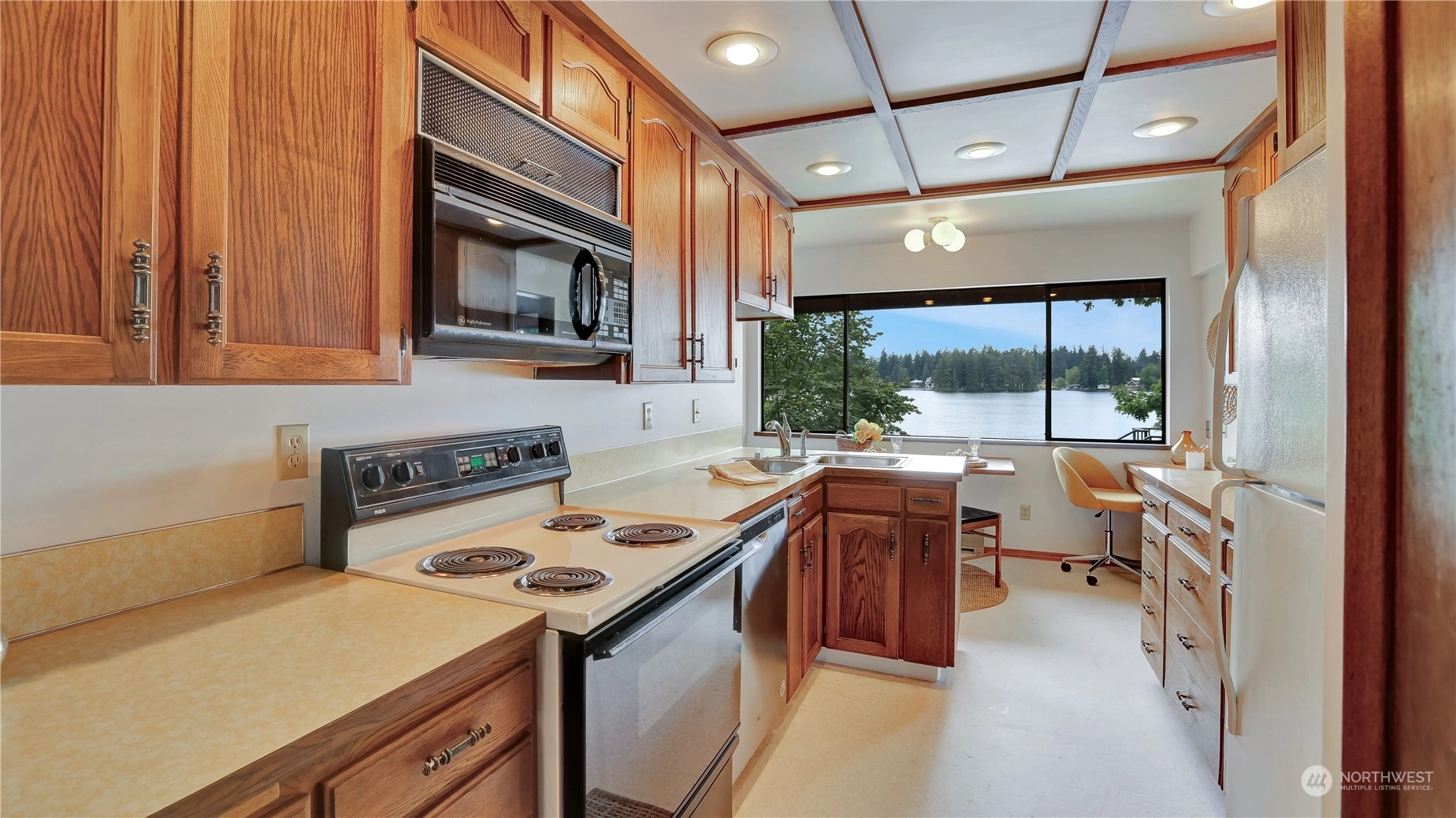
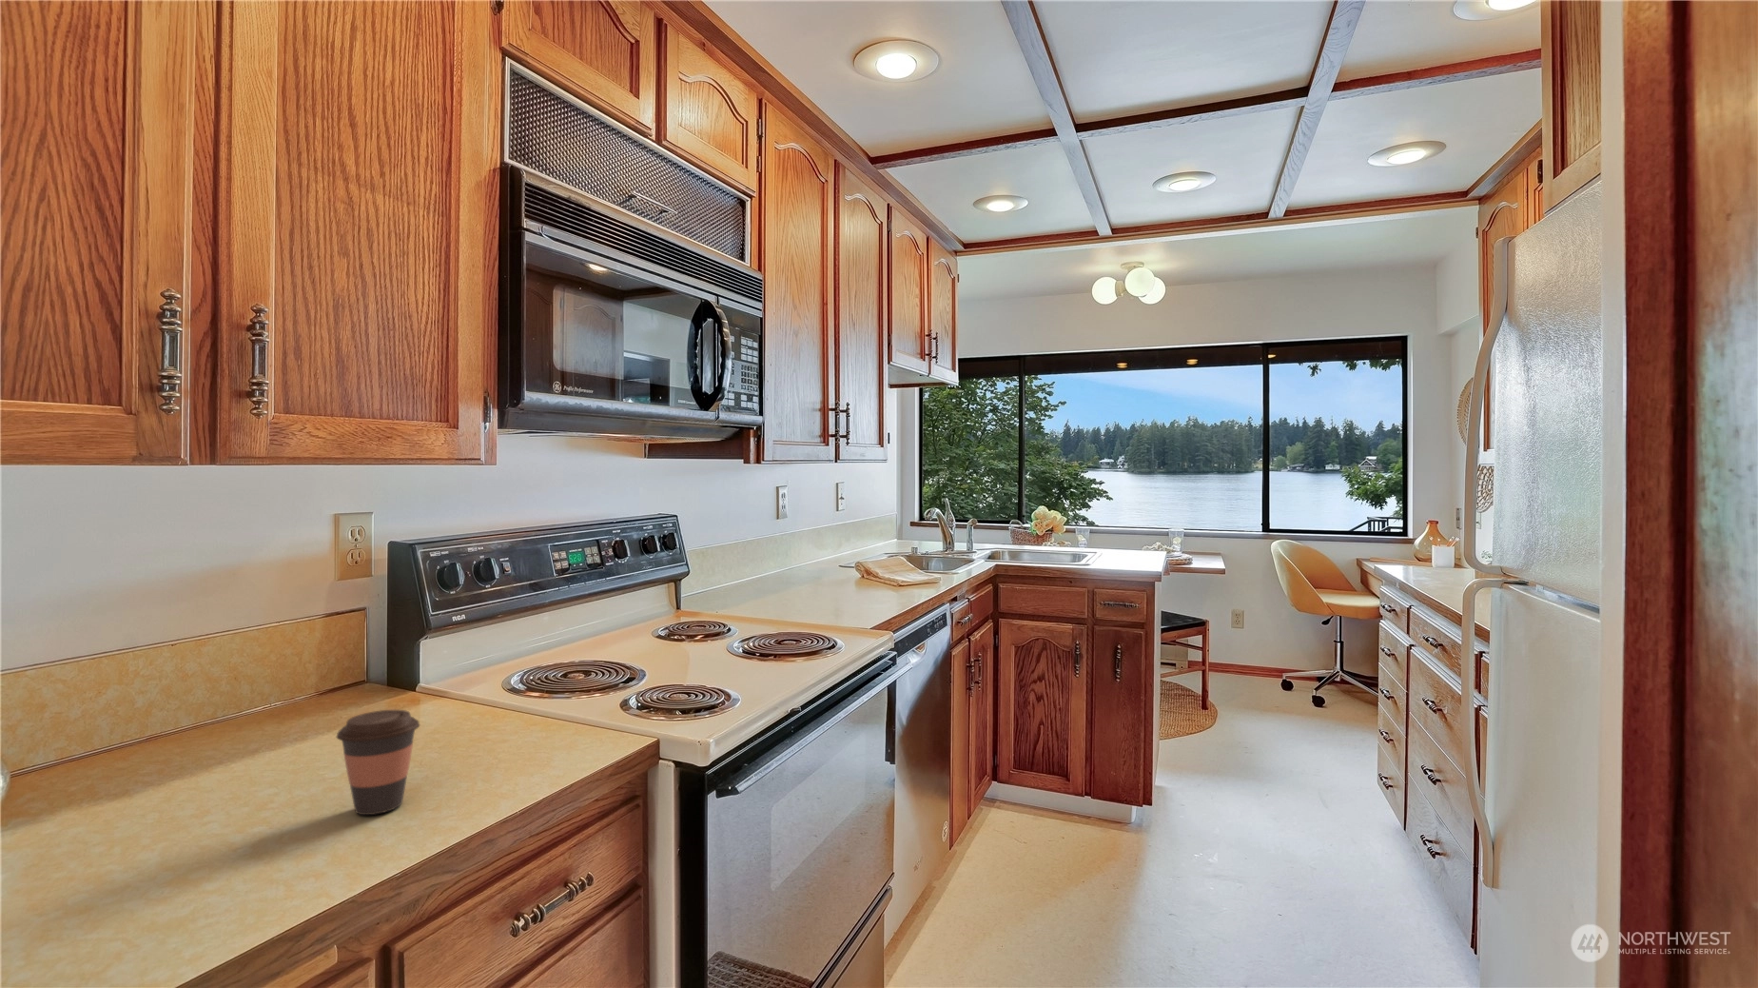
+ coffee cup (379, 761)
